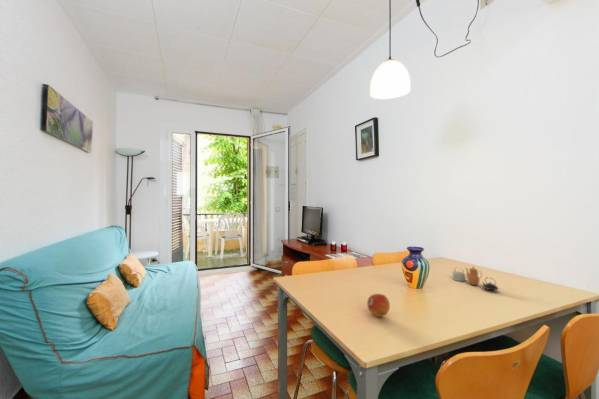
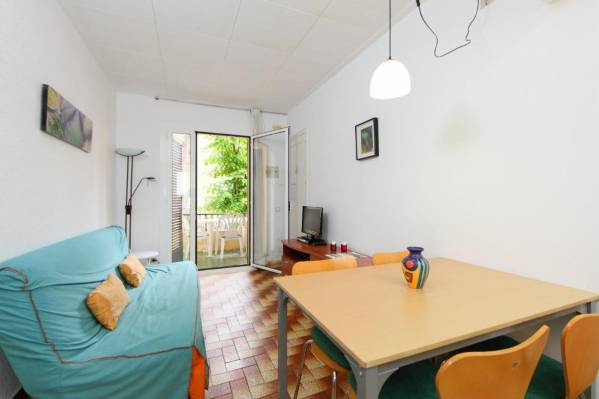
- fruit (378, 305)
- teapot (472, 275)
